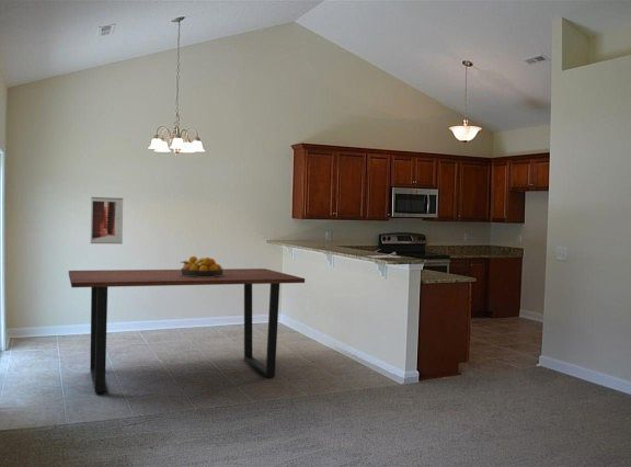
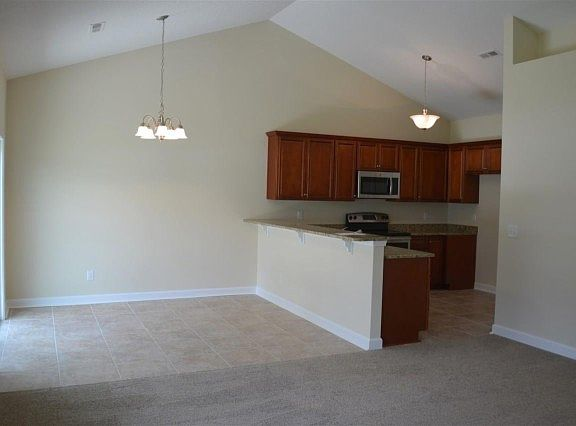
- wall art (106, 220)
- fruit bowl (202, 265)
- dining table (183, 284)
